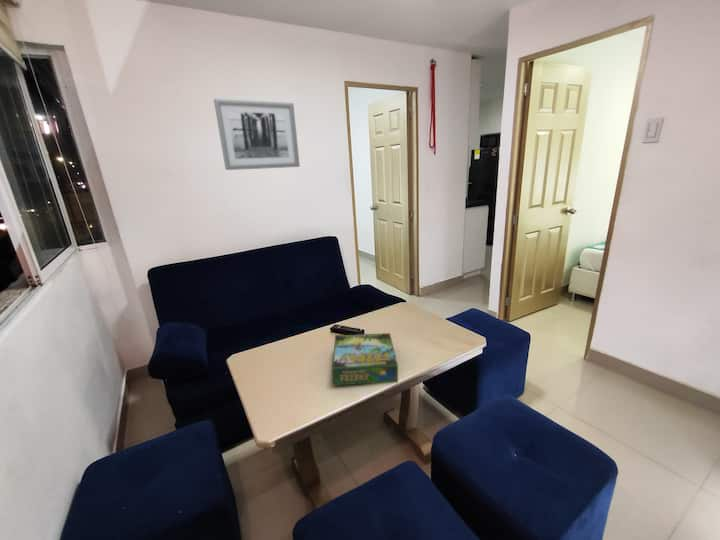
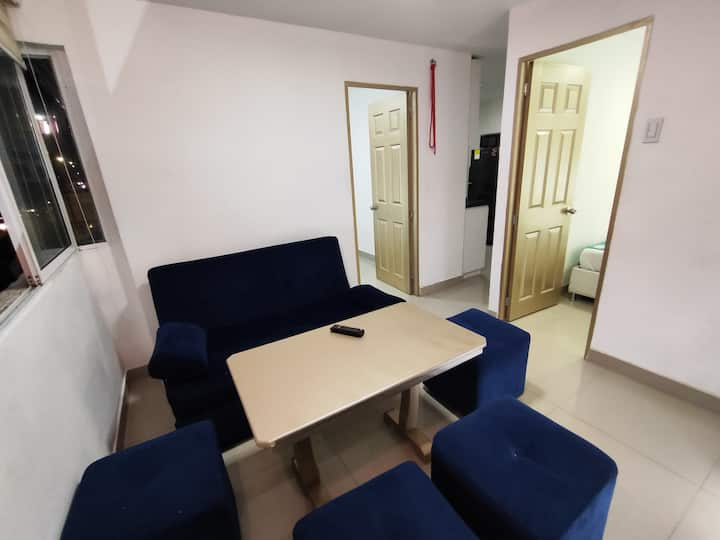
- board game (364, 357)
- wall art (260, 135)
